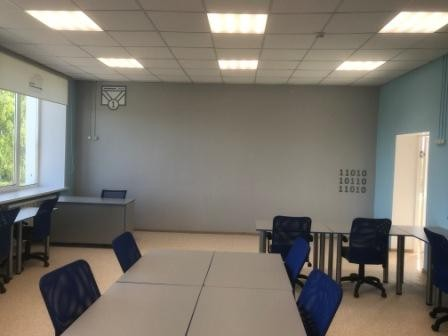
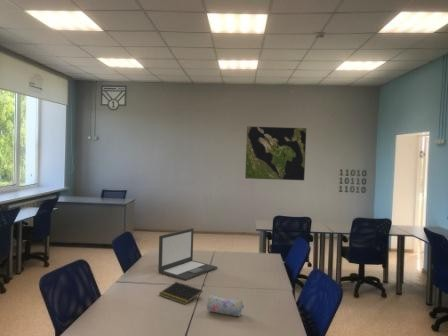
+ pencil case (224, 305)
+ notepad (180, 292)
+ laptop (189, 252)
+ world map (275, 153)
